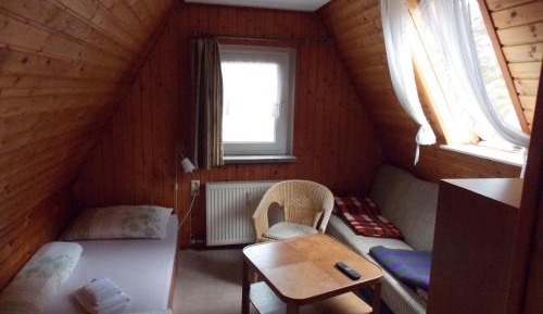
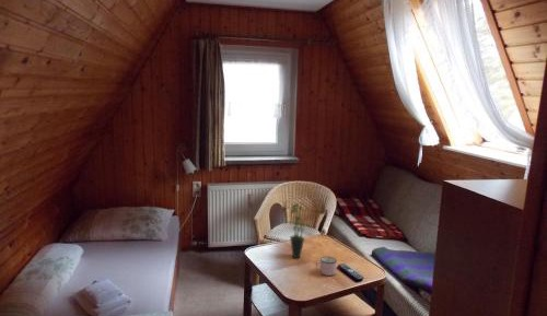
+ mug (325, 266)
+ potted plant (298, 227)
